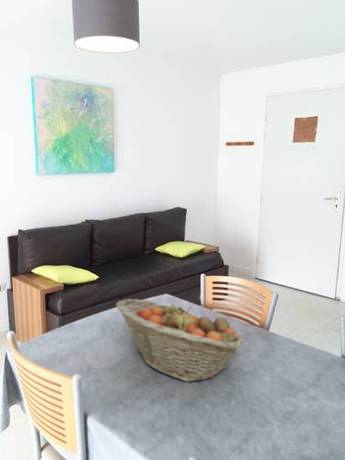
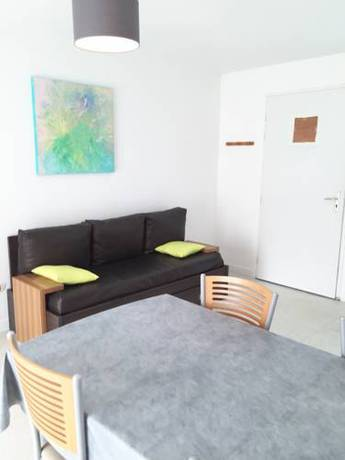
- fruit basket (177, 331)
